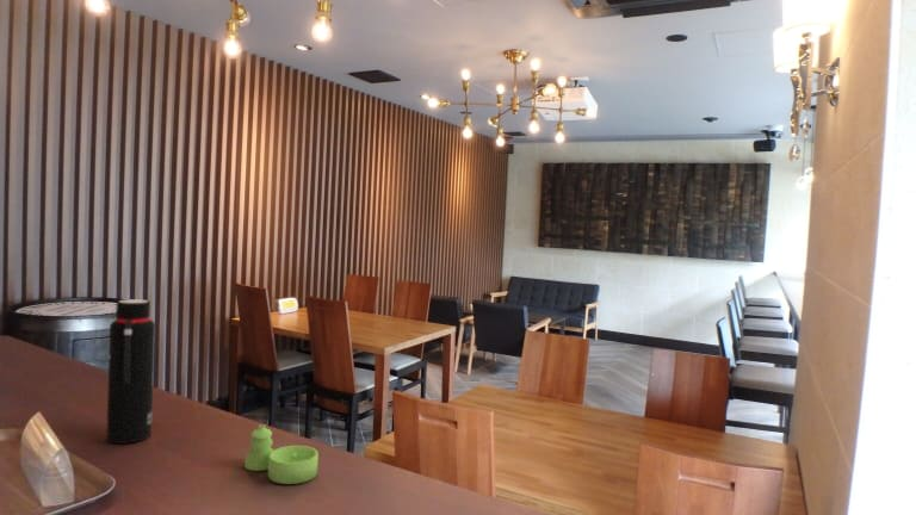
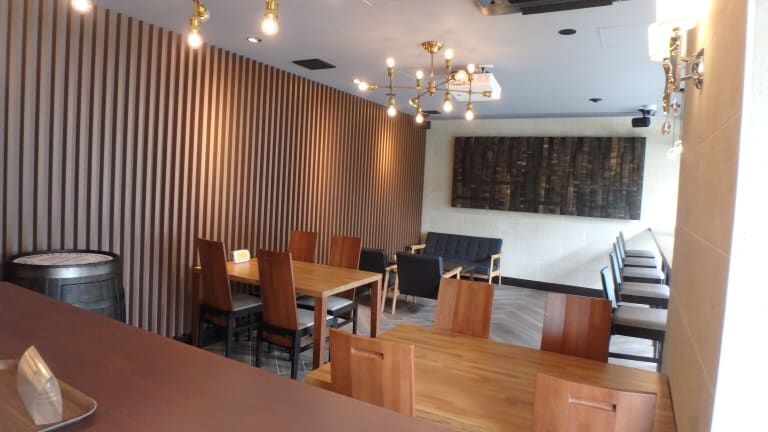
- water bottle (130, 370)
- sugar bowl (280, 449)
